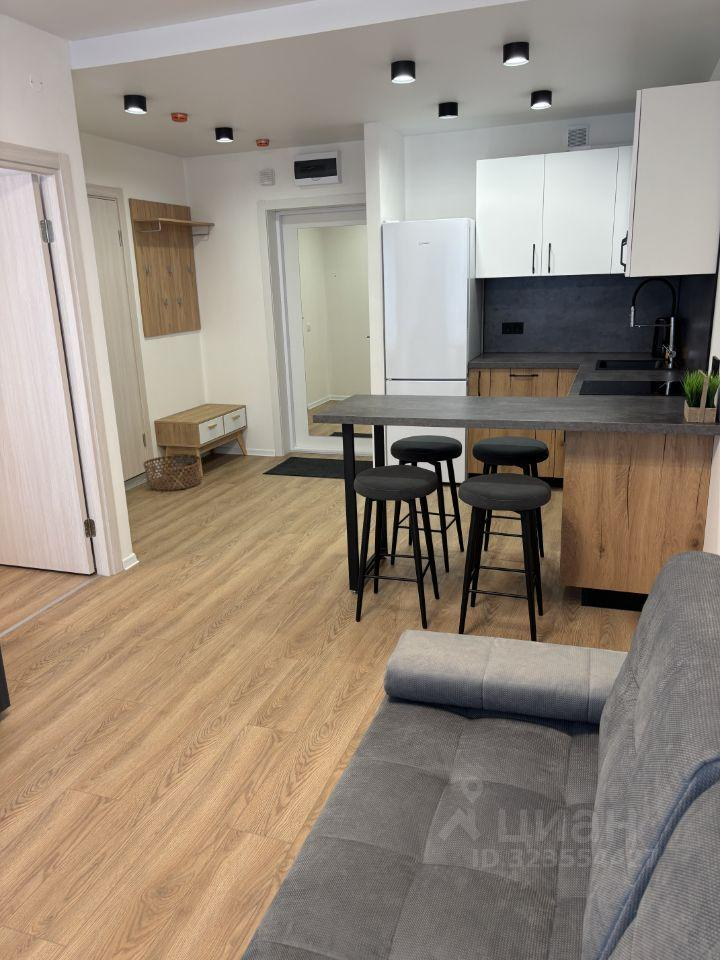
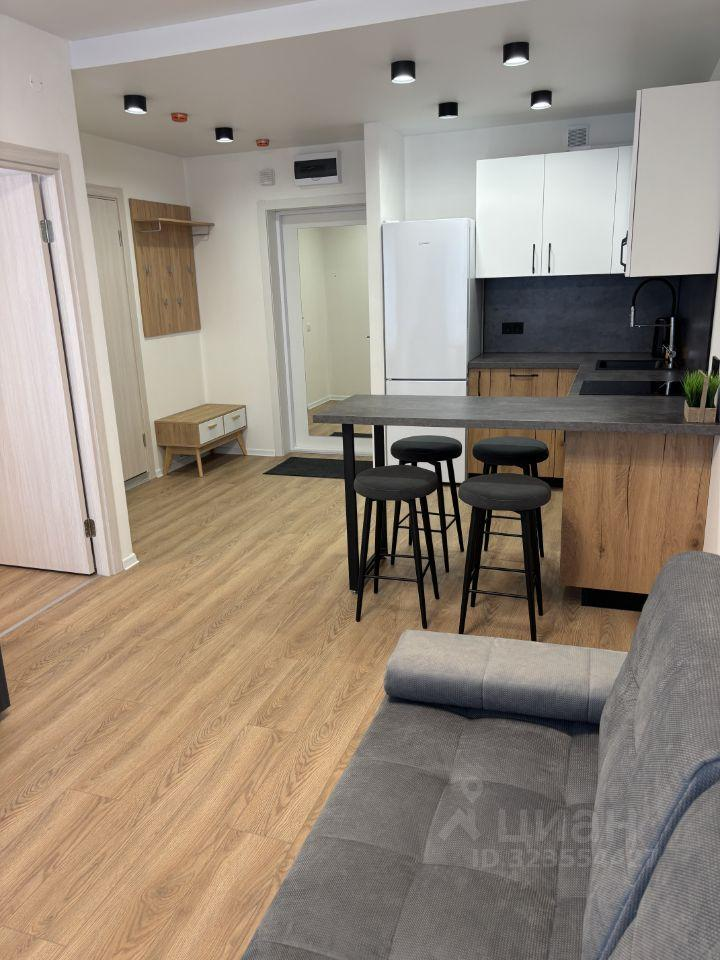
- basket (174, 472)
